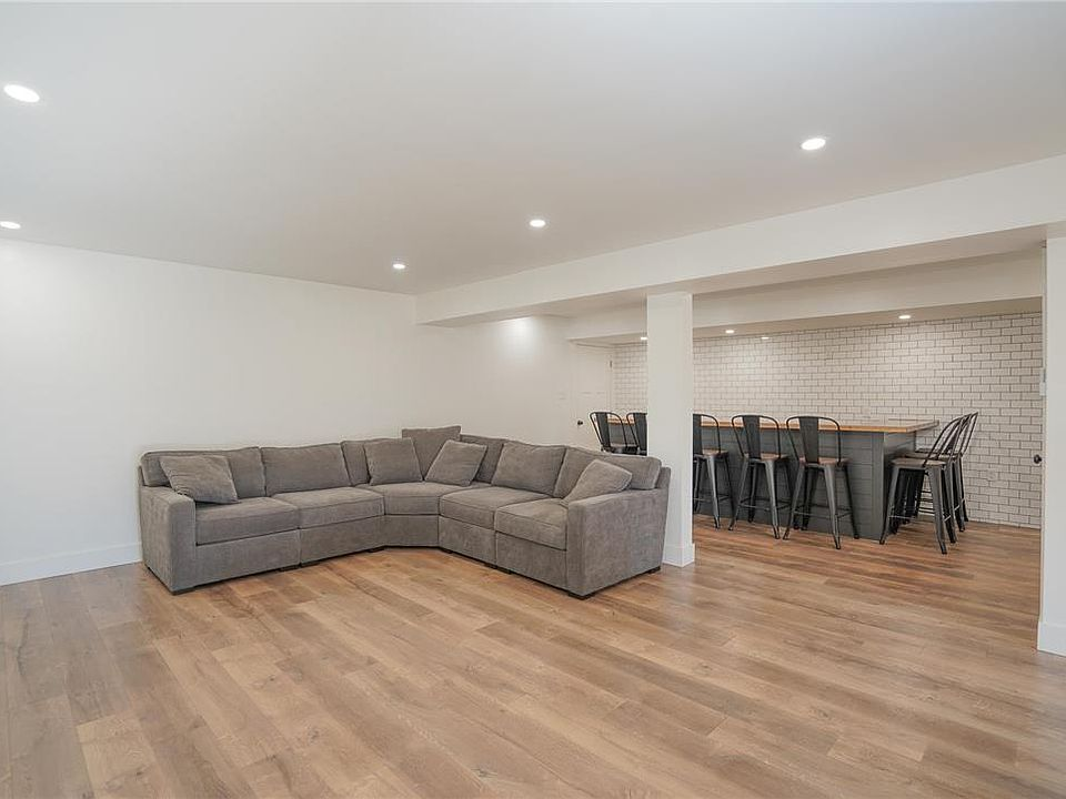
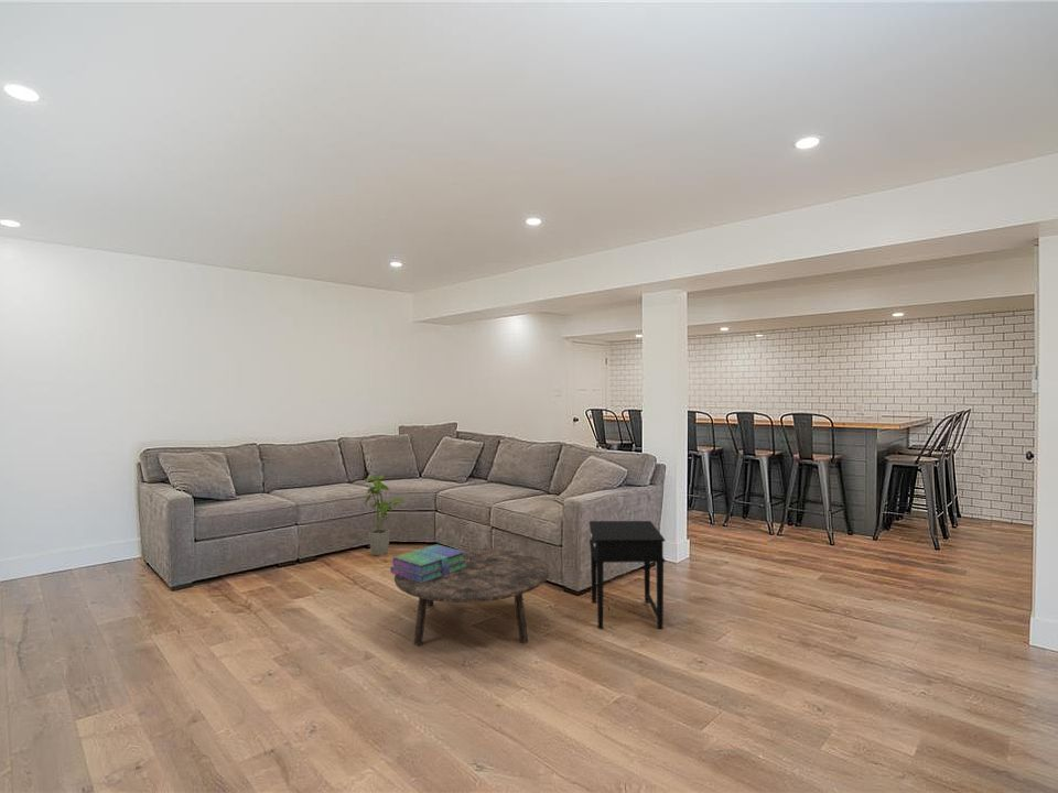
+ stack of books (429, 561)
+ house plant (381, 515)
+ side table (619, 562)
+ coffee table (473, 596)
